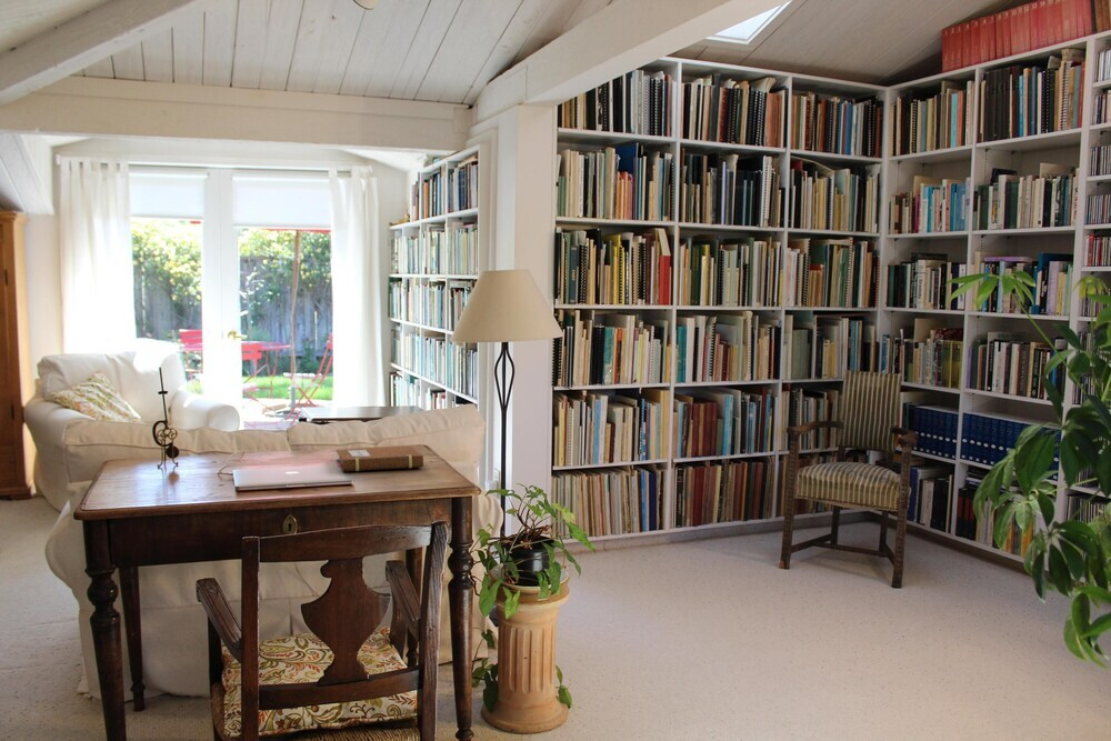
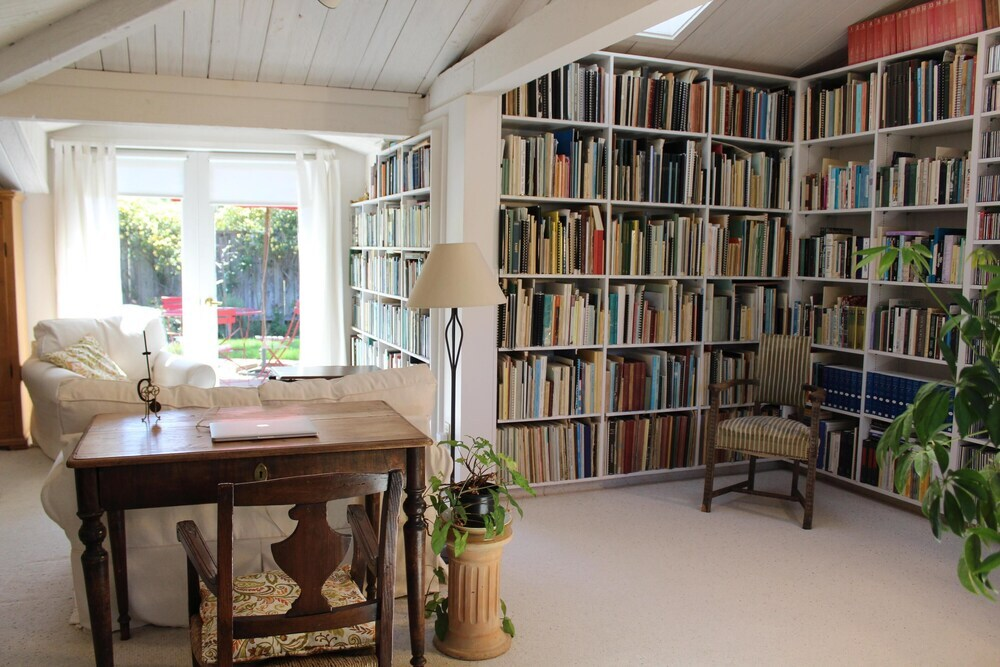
- notebook (377, 458)
